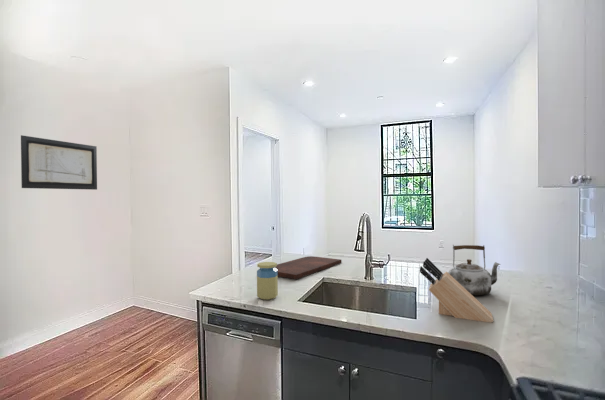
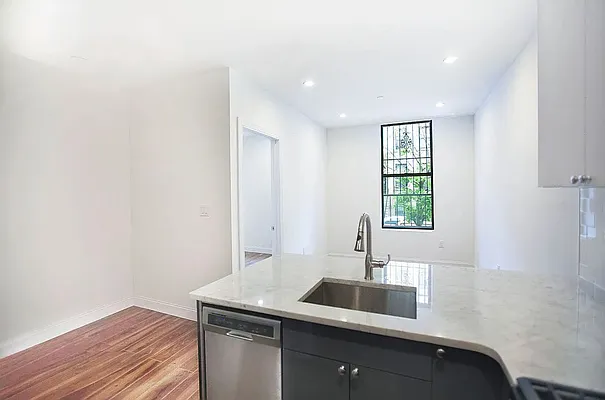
- kettle (474, 268)
- knife block (454, 287)
- cutting board (303, 265)
- wall art (62, 165)
- jar (267, 280)
